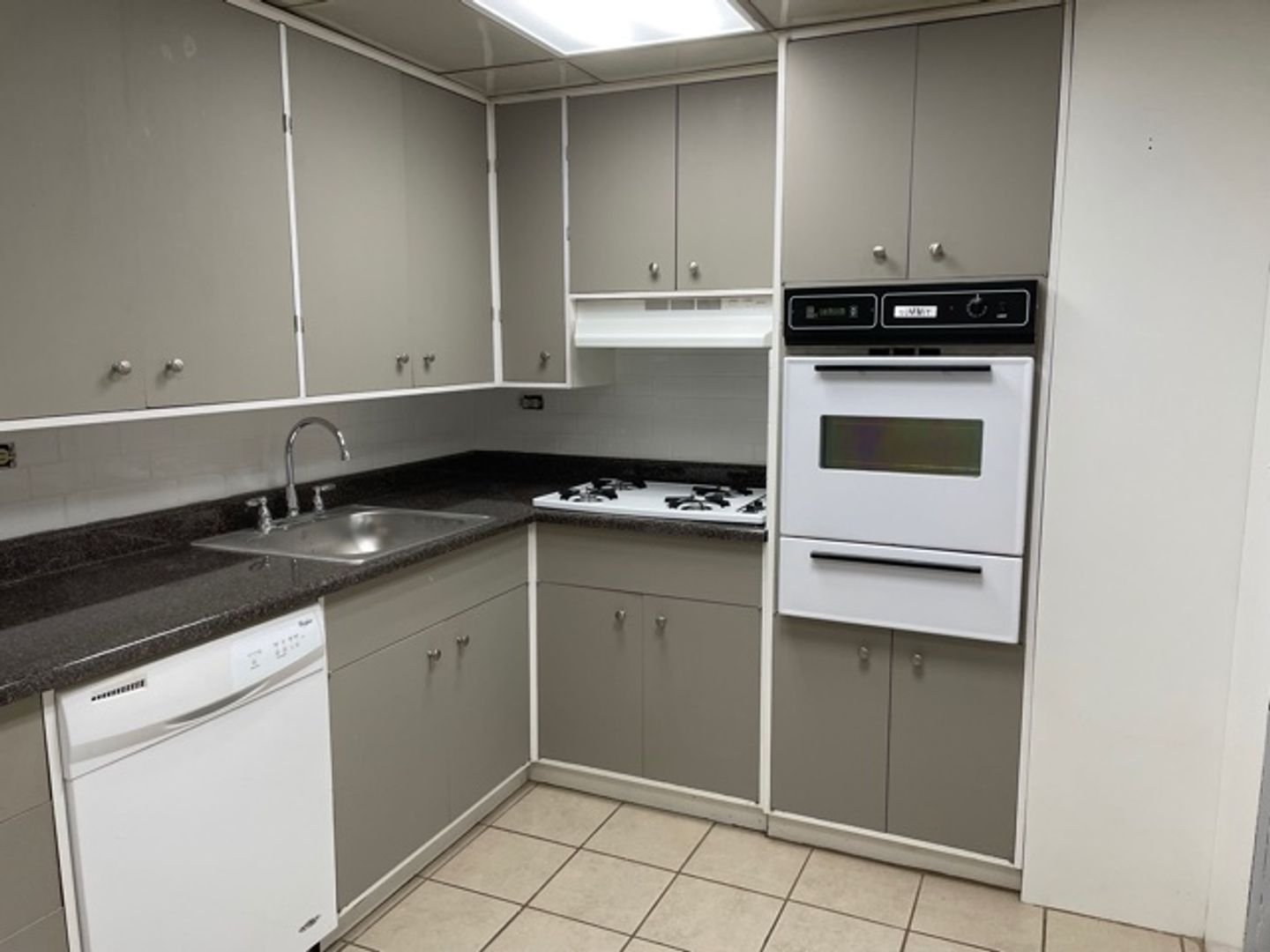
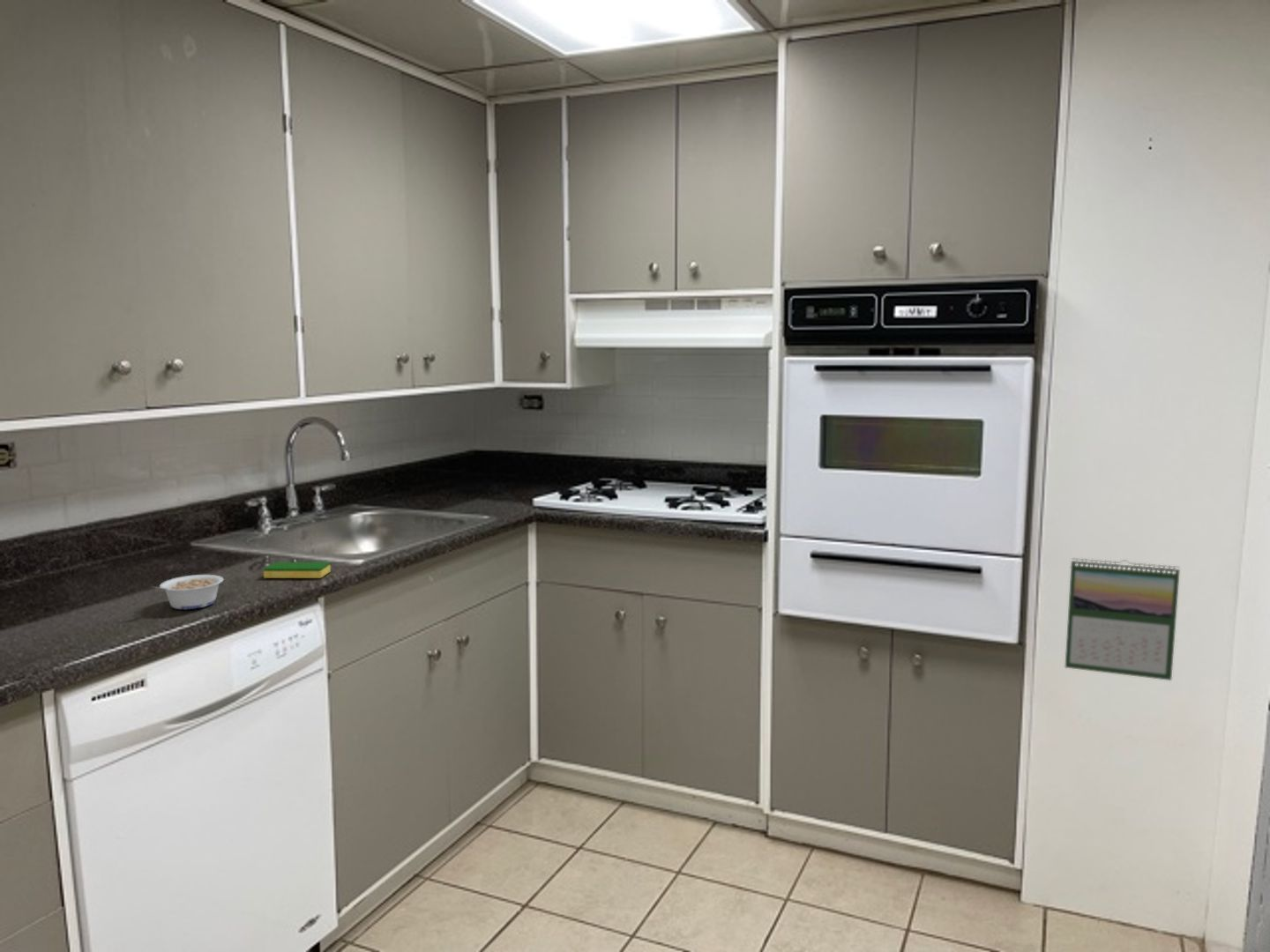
+ legume (191, 591)
+ dish sponge (297, 569)
+ calendar (1120, 617)
